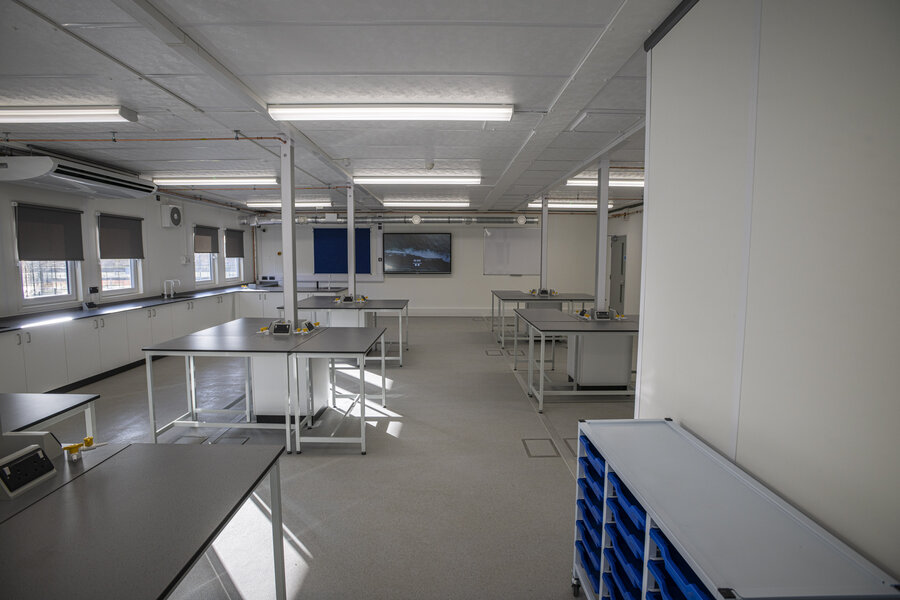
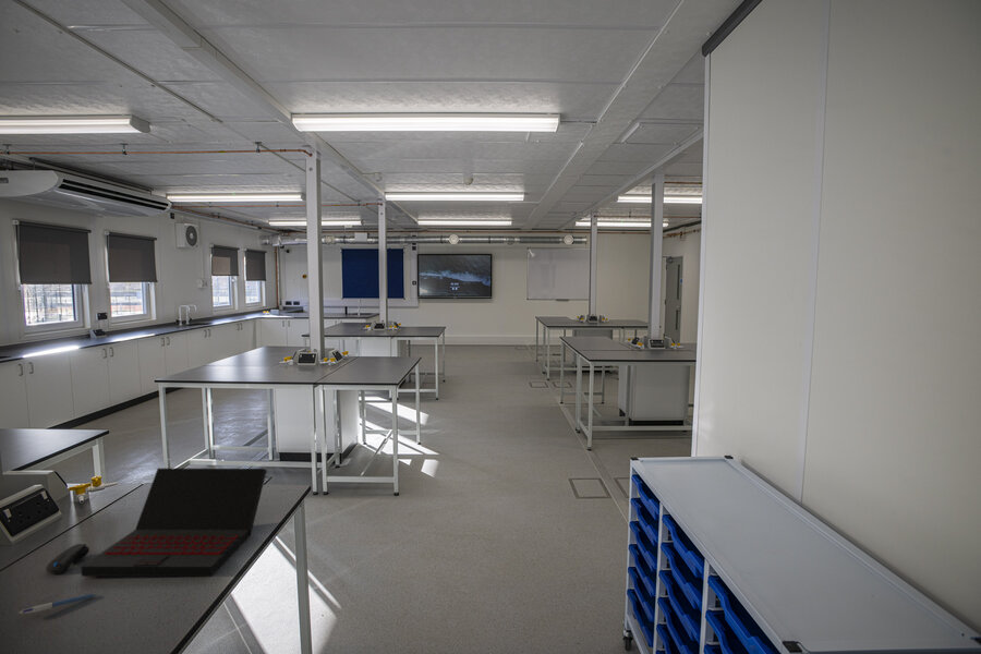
+ laptop (184, 514)
+ pen (59, 603)
+ computer mouse (69, 557)
